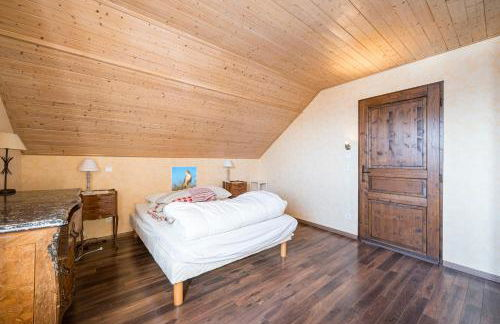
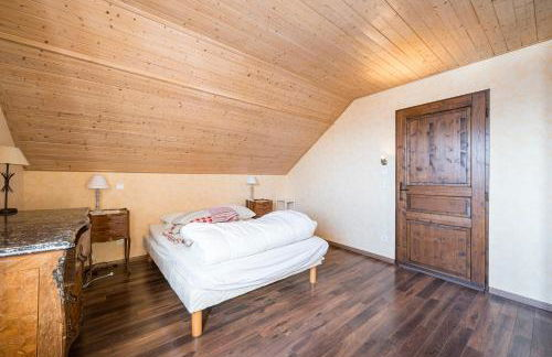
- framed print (184, 179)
